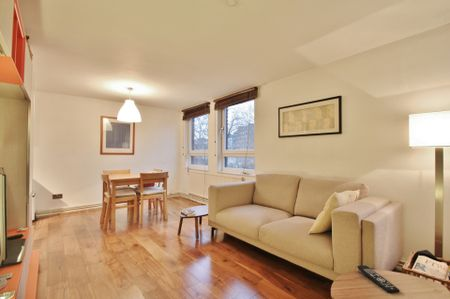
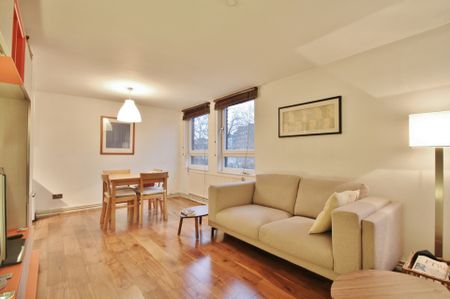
- remote control (376, 278)
